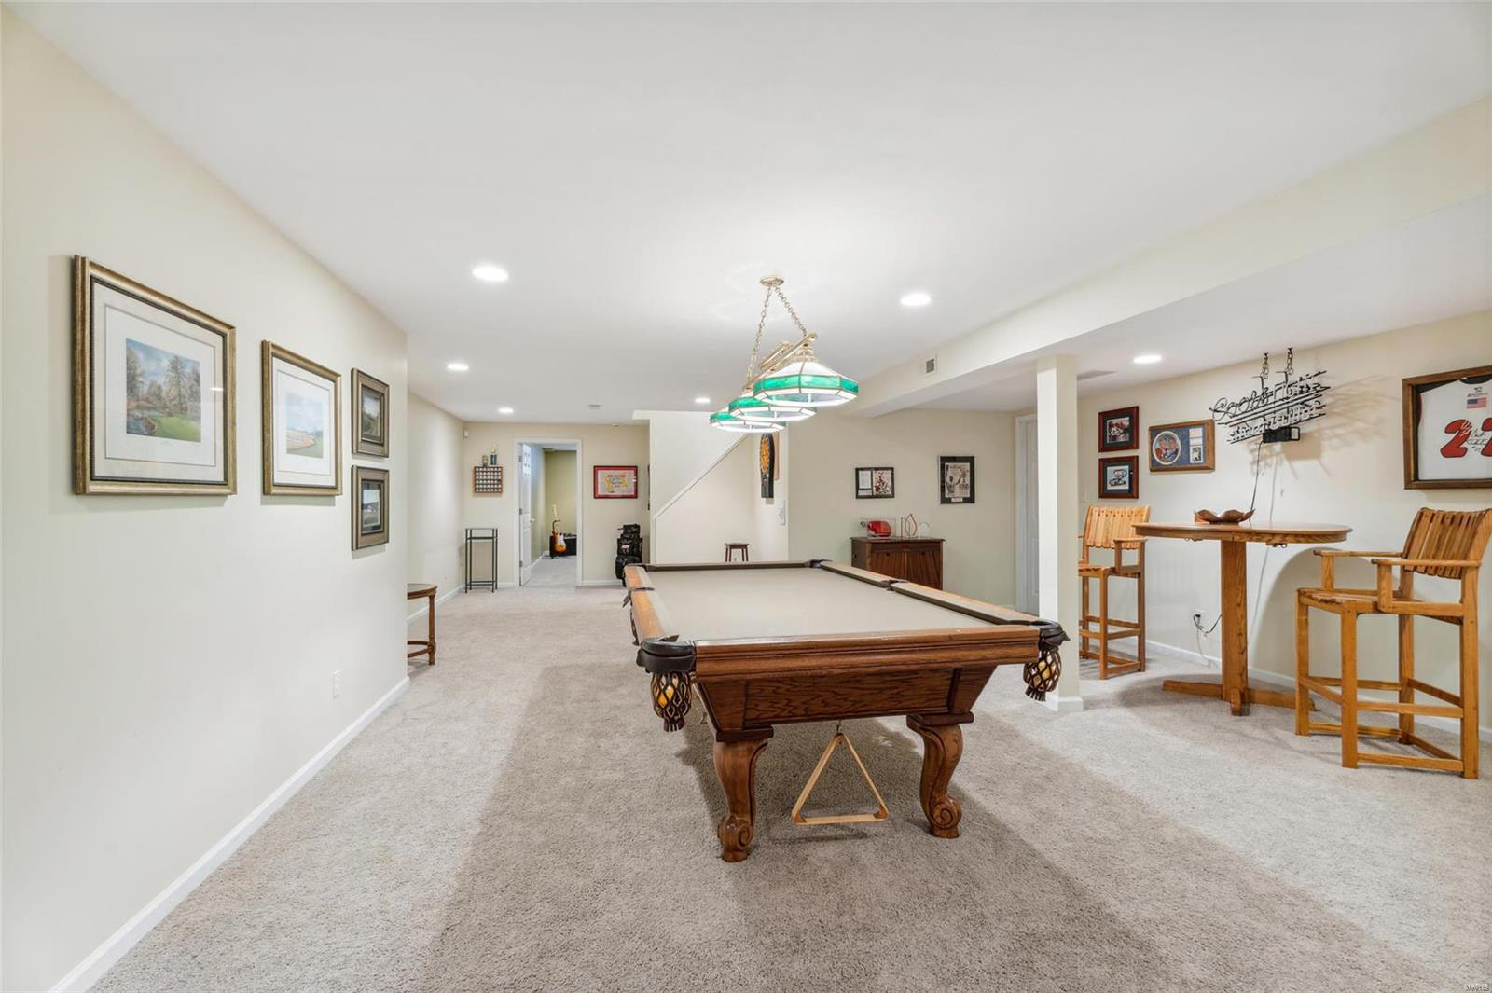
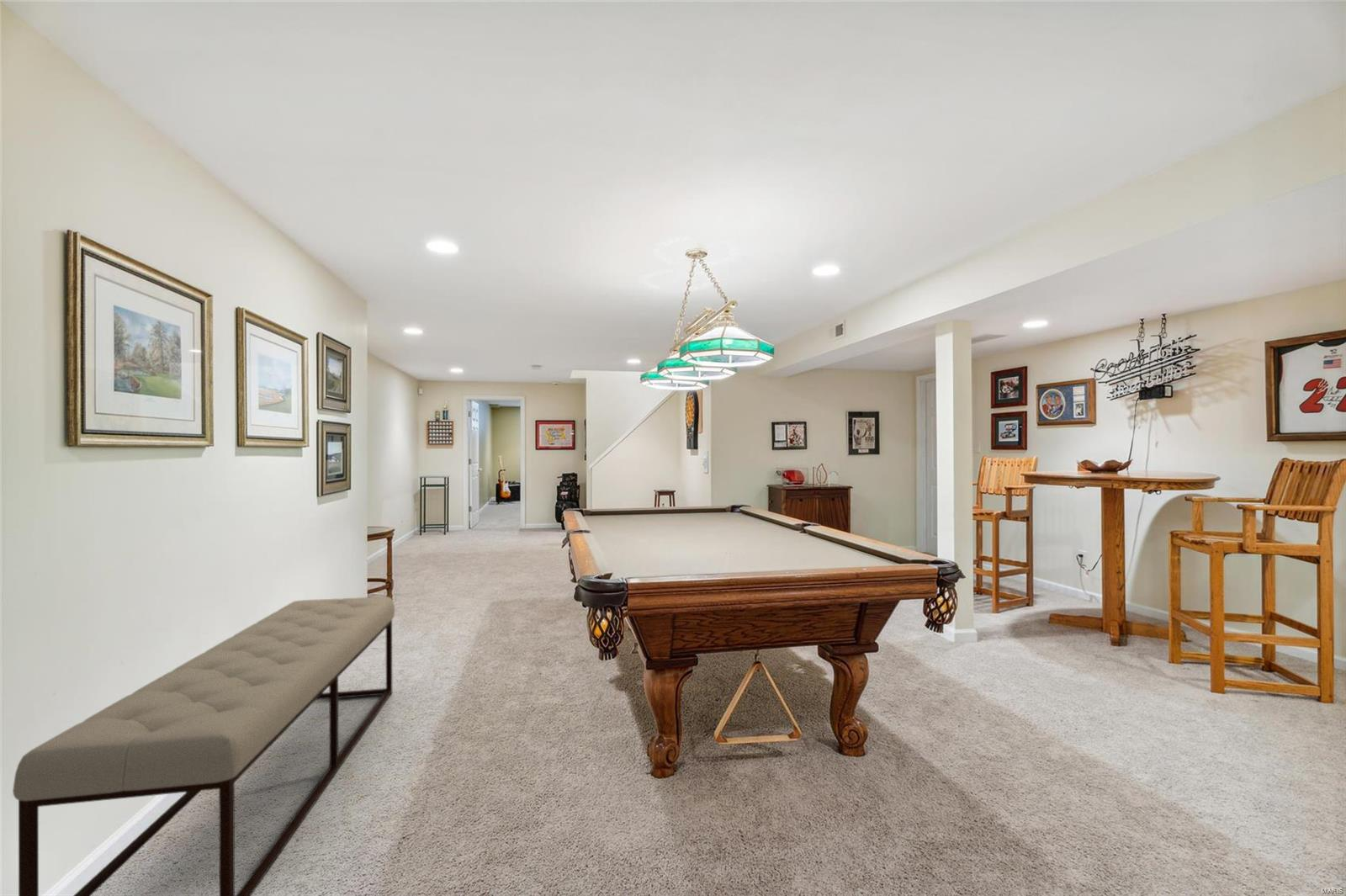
+ bench (270, 712)
